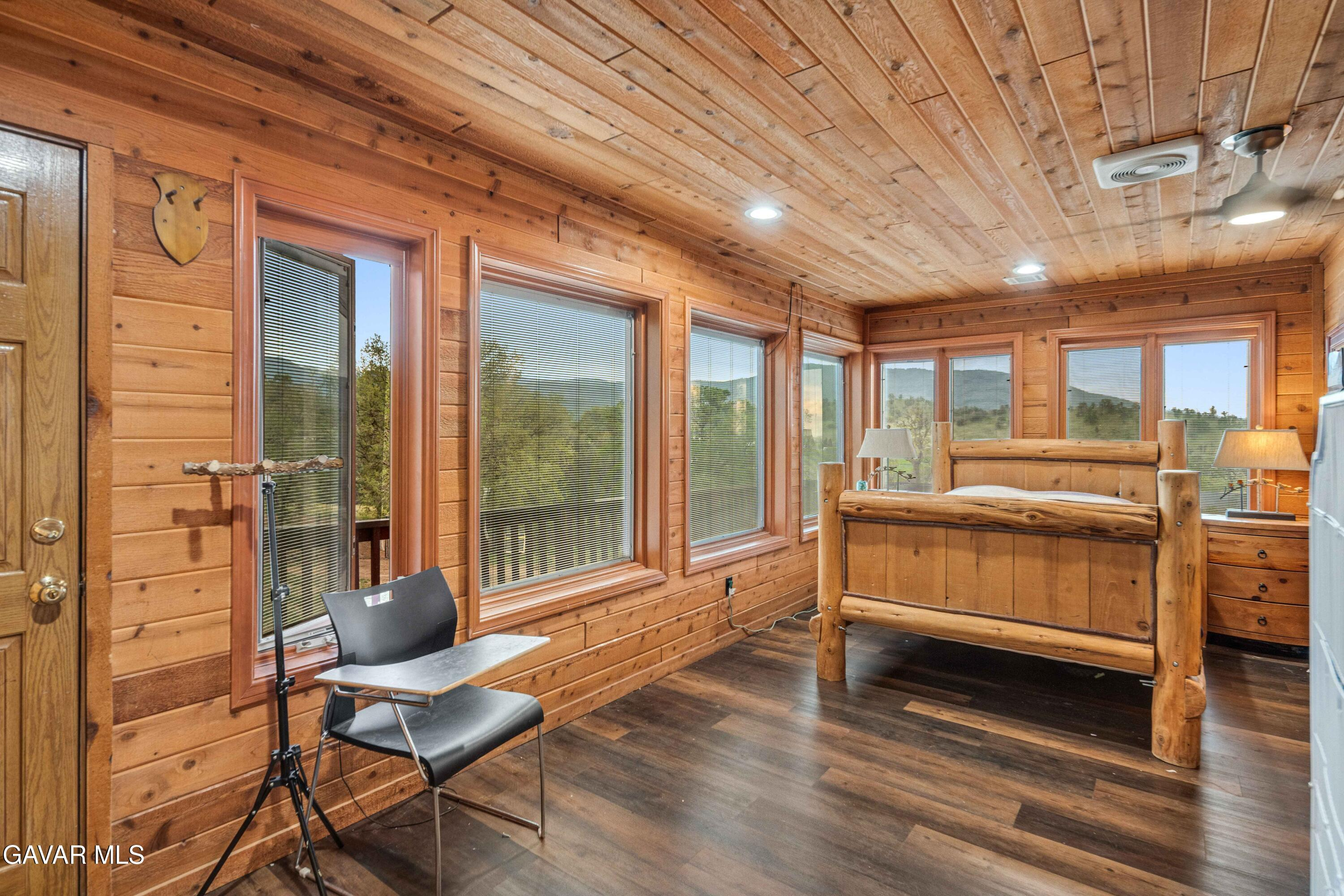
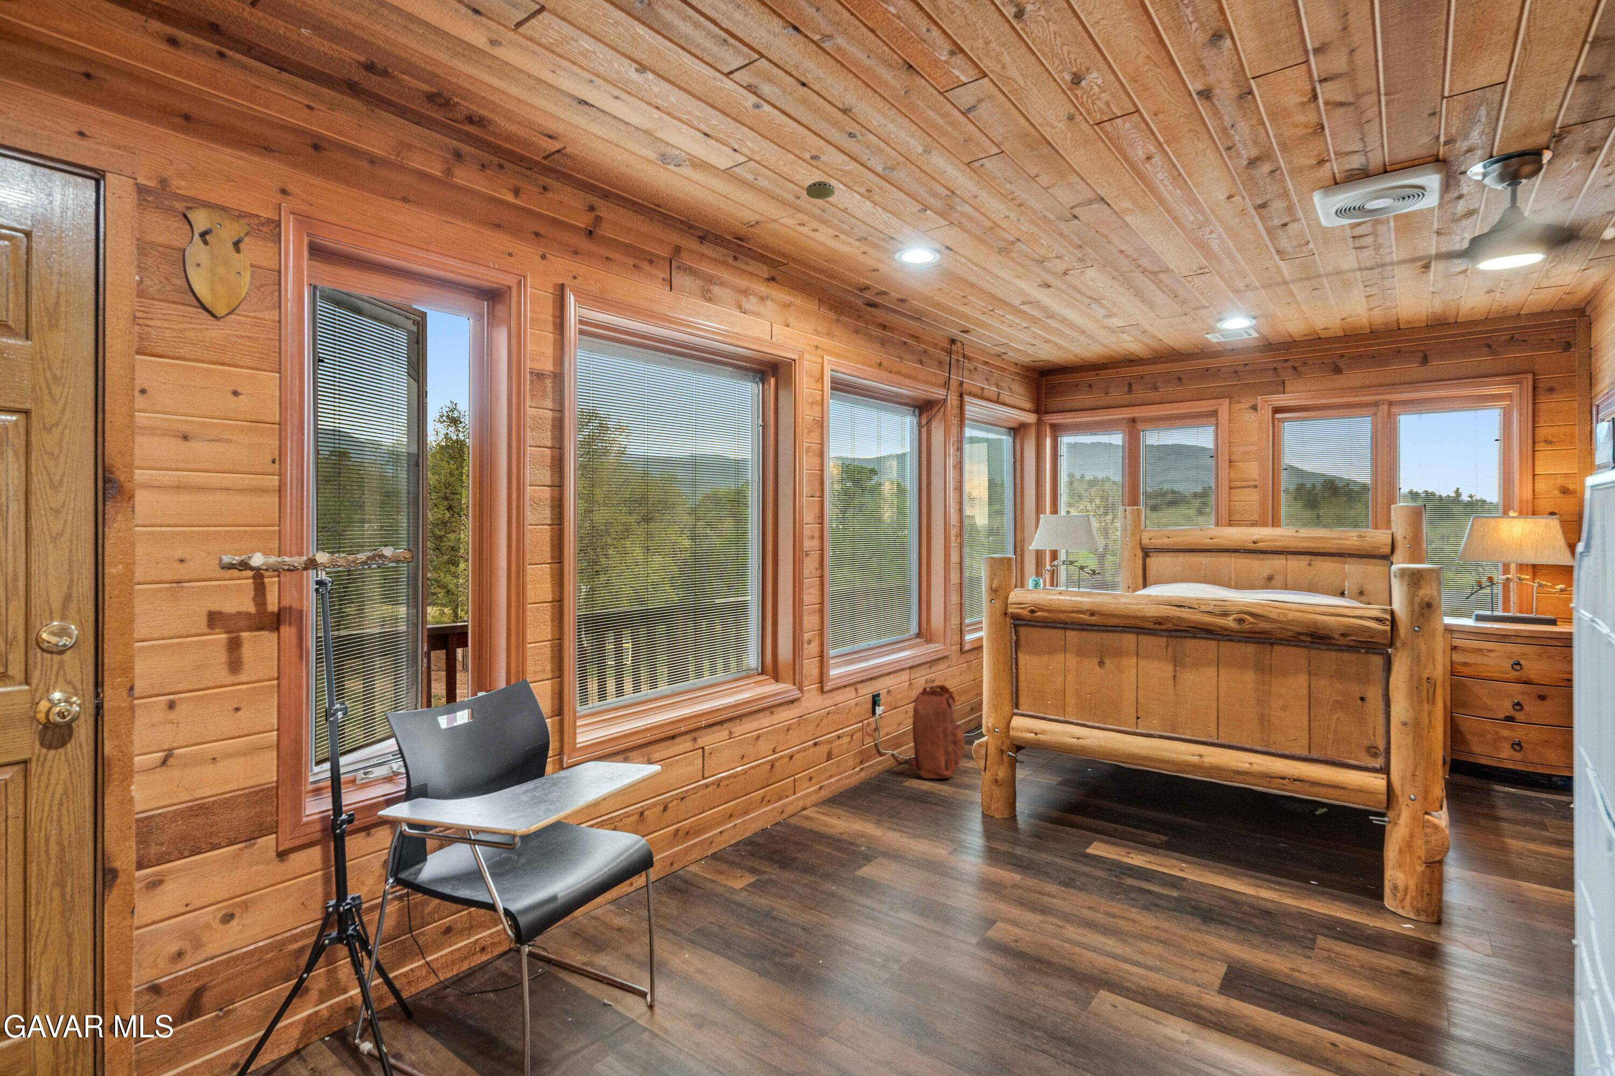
+ backpack (934, 729)
+ smoke detector (821, 190)
